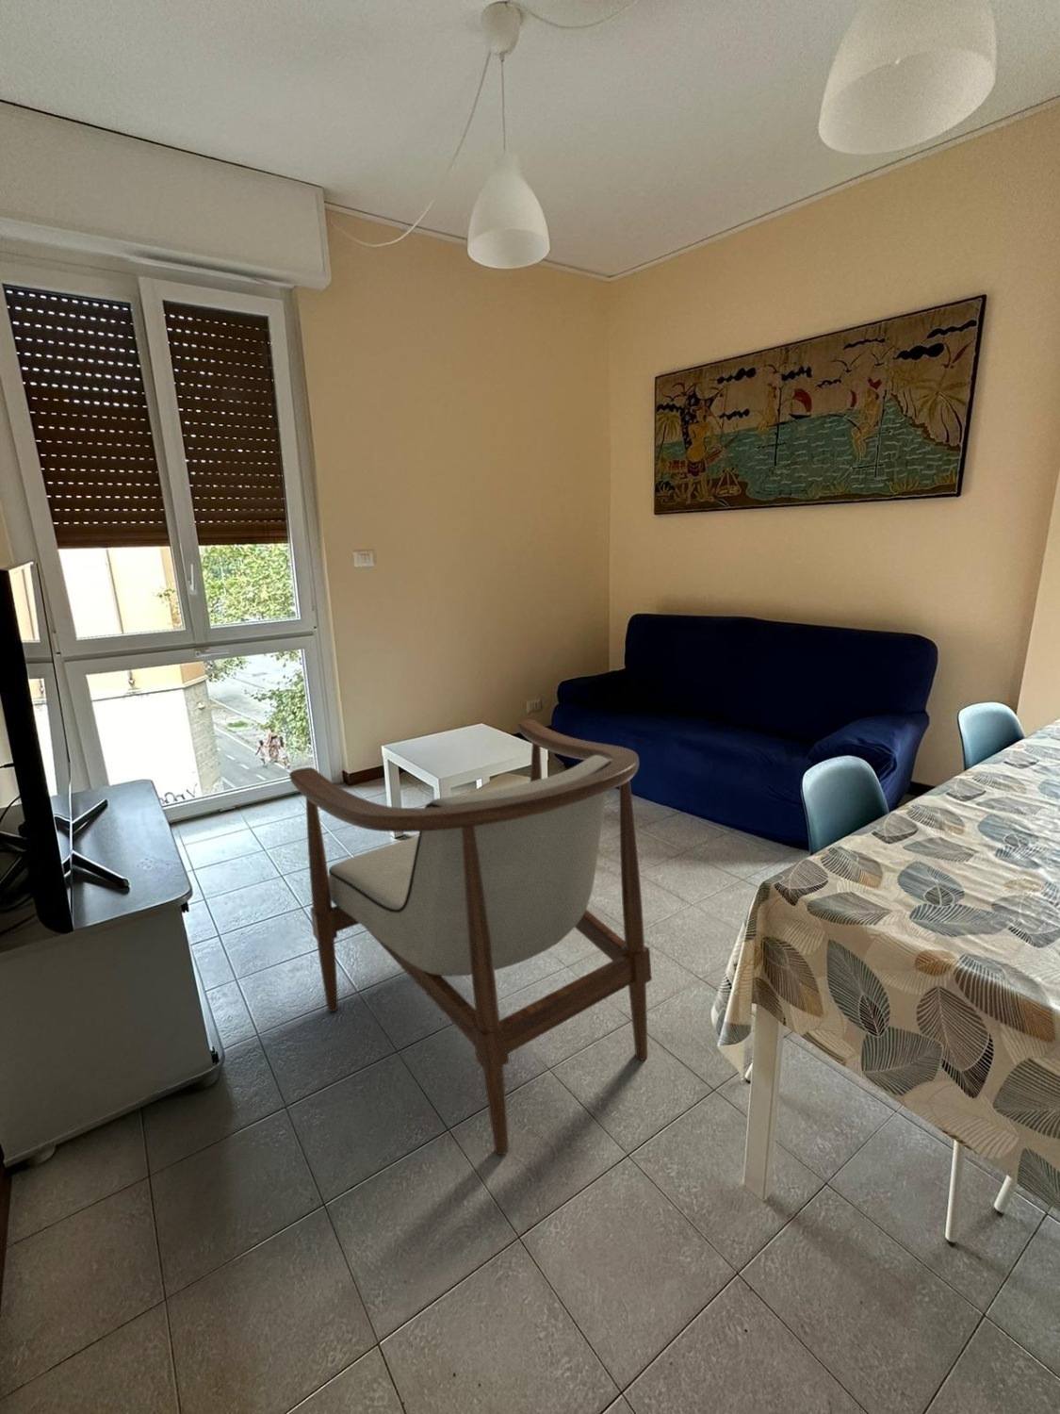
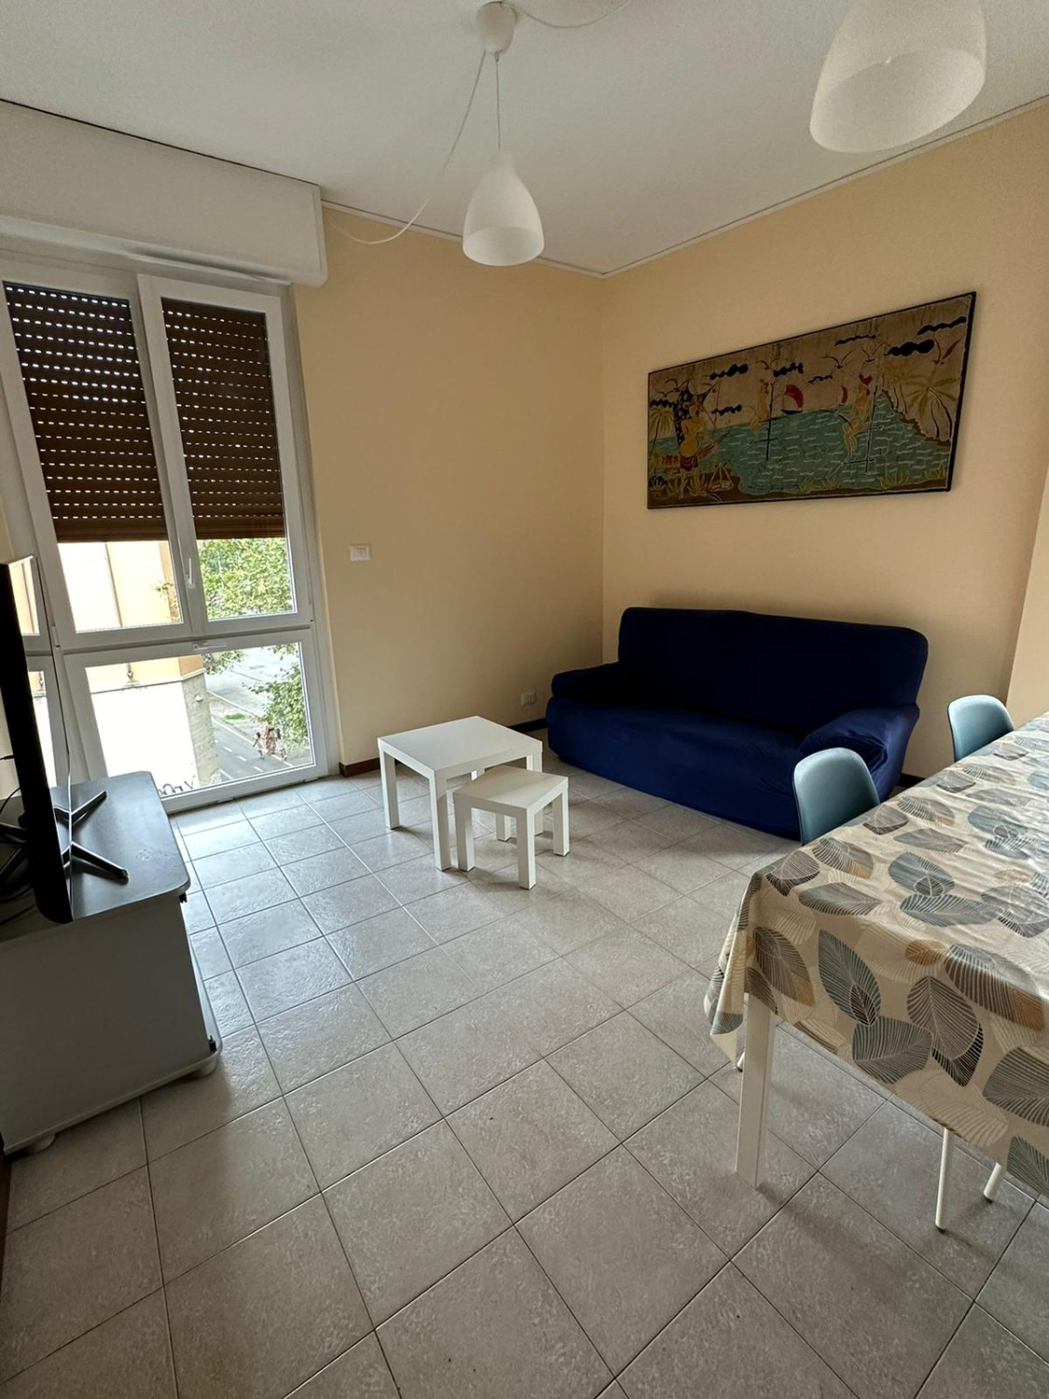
- armchair (491, 888)
